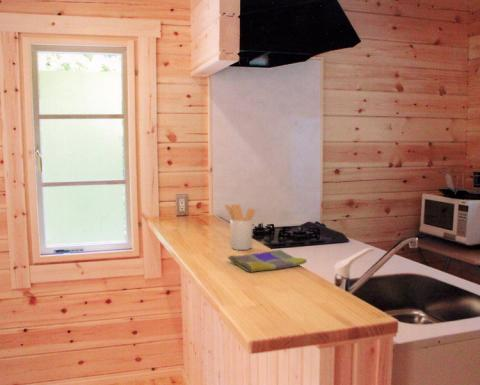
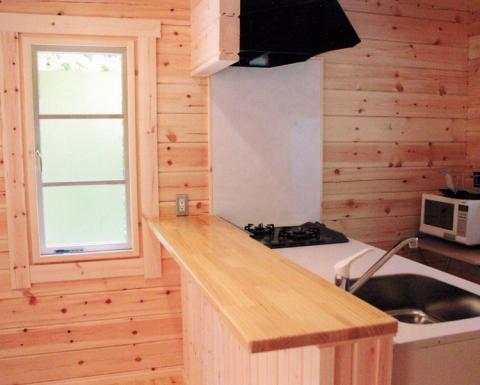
- dish towel (266, 260)
- utensil holder (238, 225)
